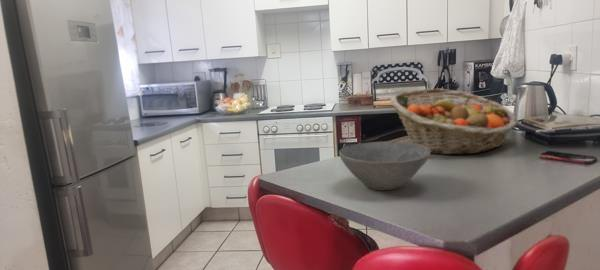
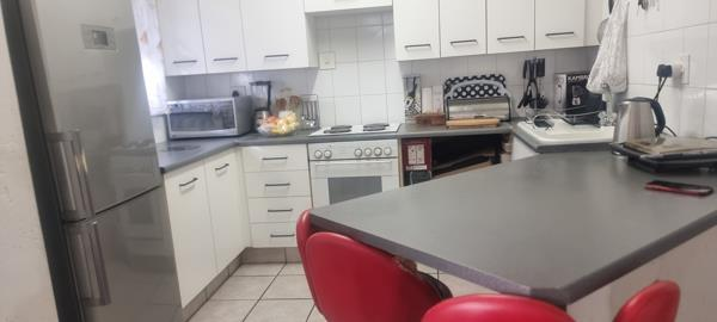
- fruit basket (452, 118)
- bowl (383, 167)
